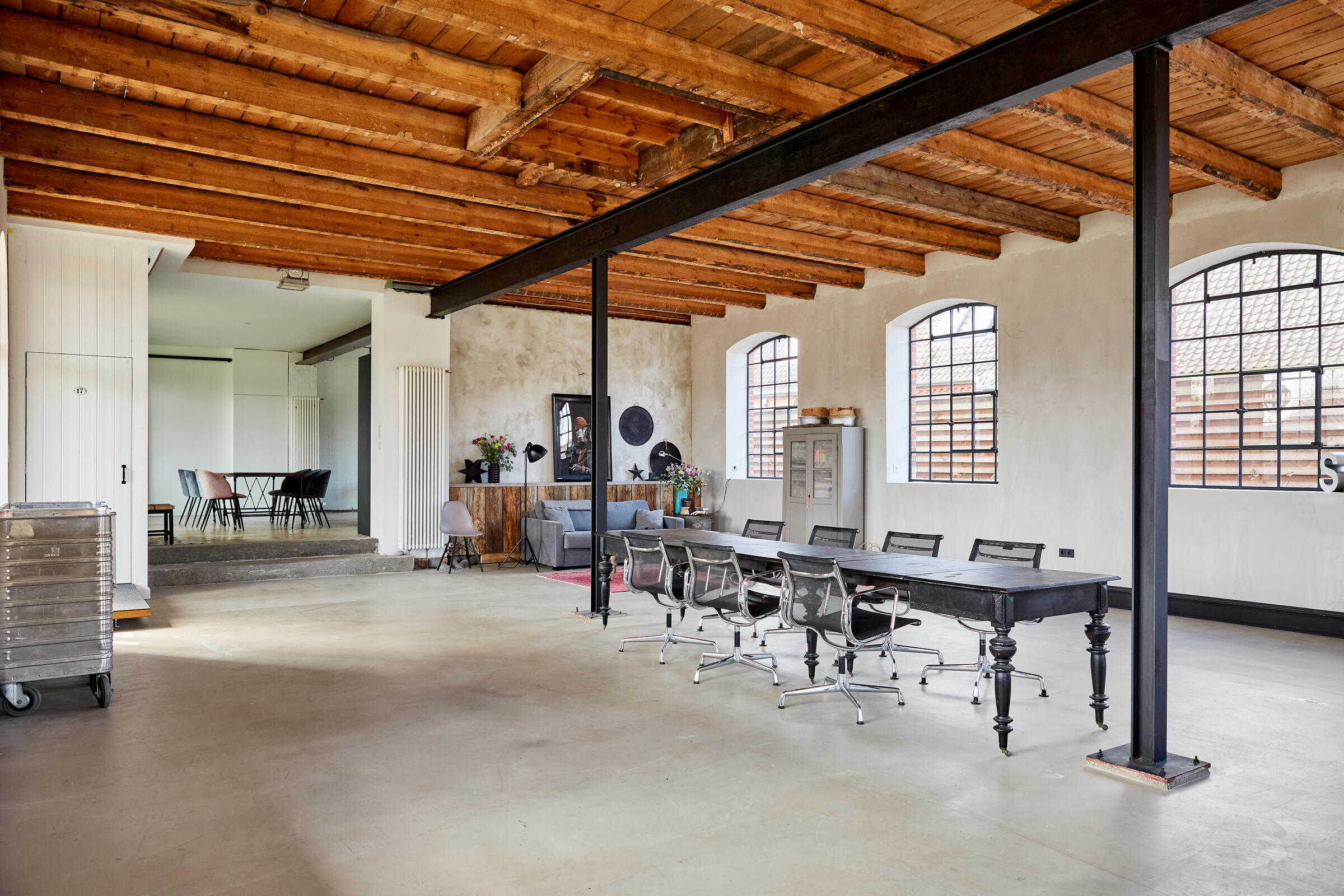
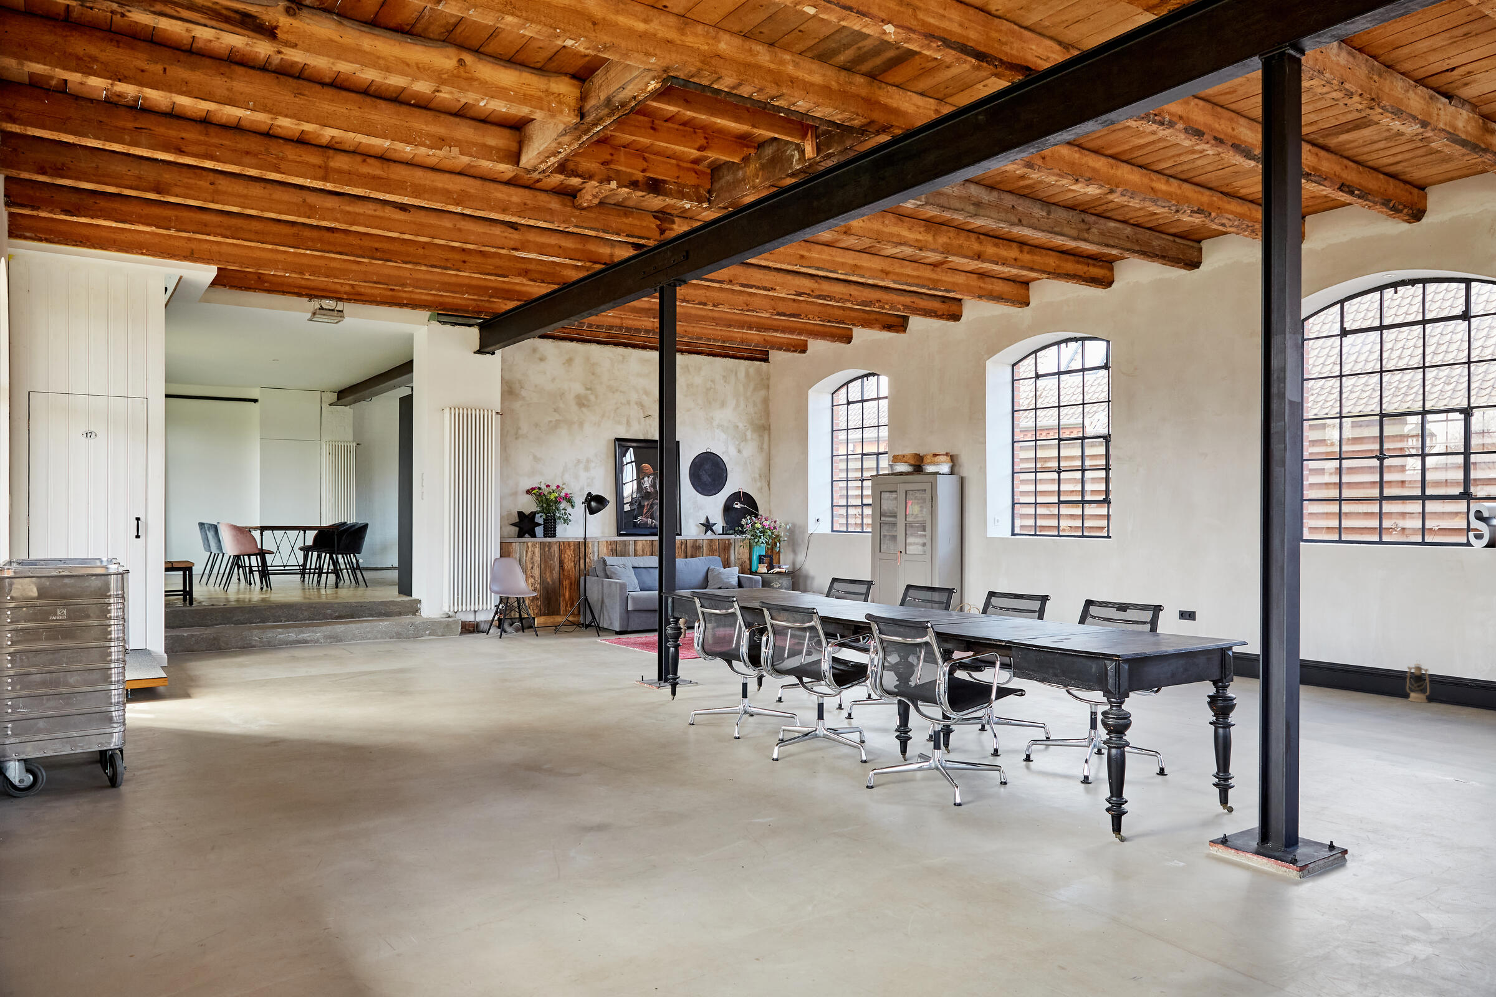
+ lantern (1417, 680)
